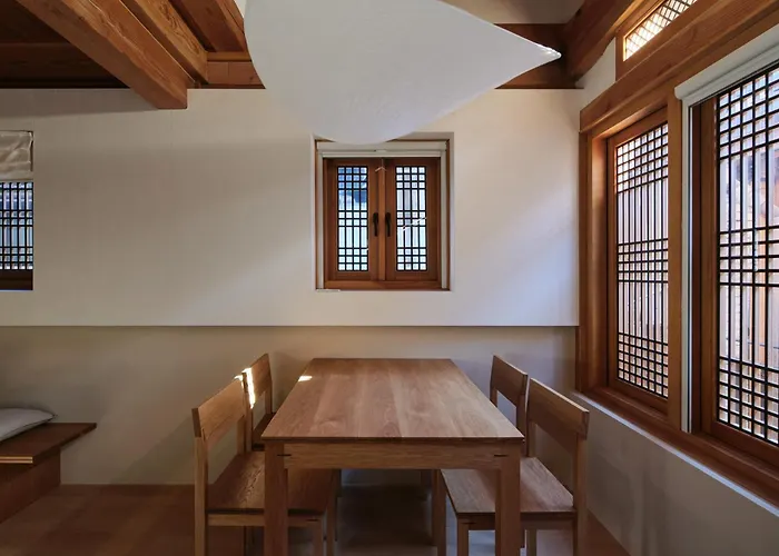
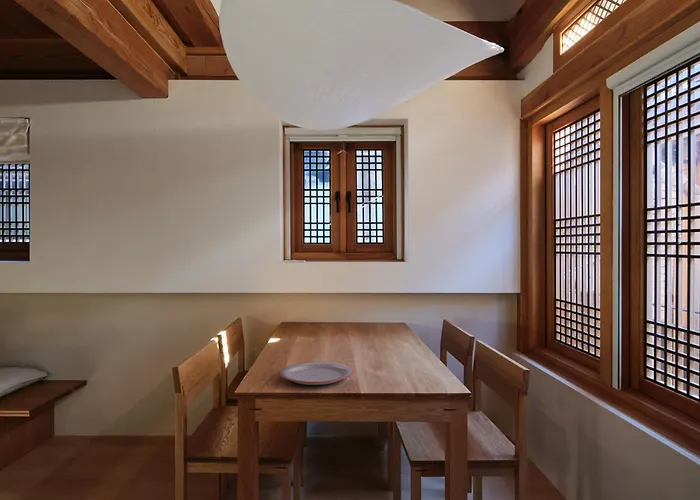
+ plate (316, 373)
